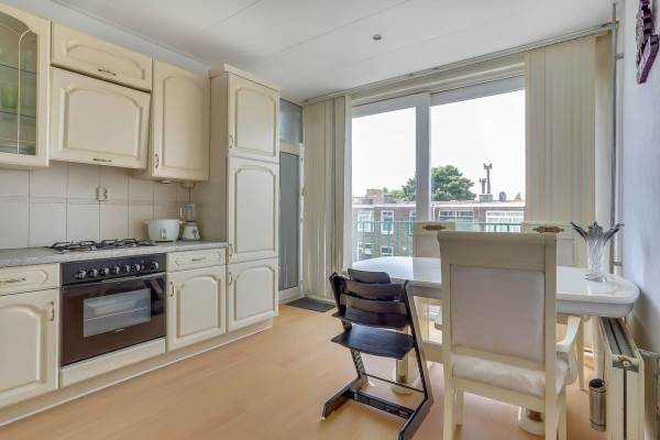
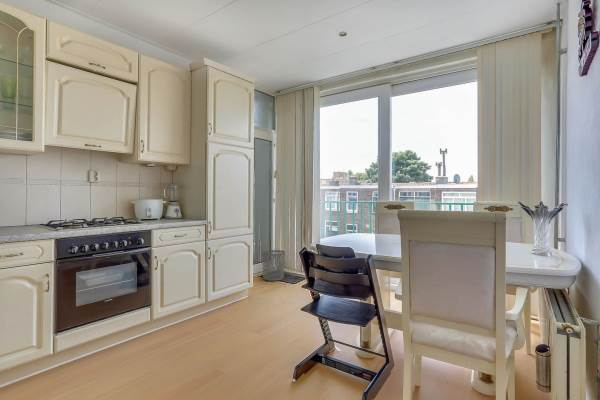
+ waste bin (273, 265)
